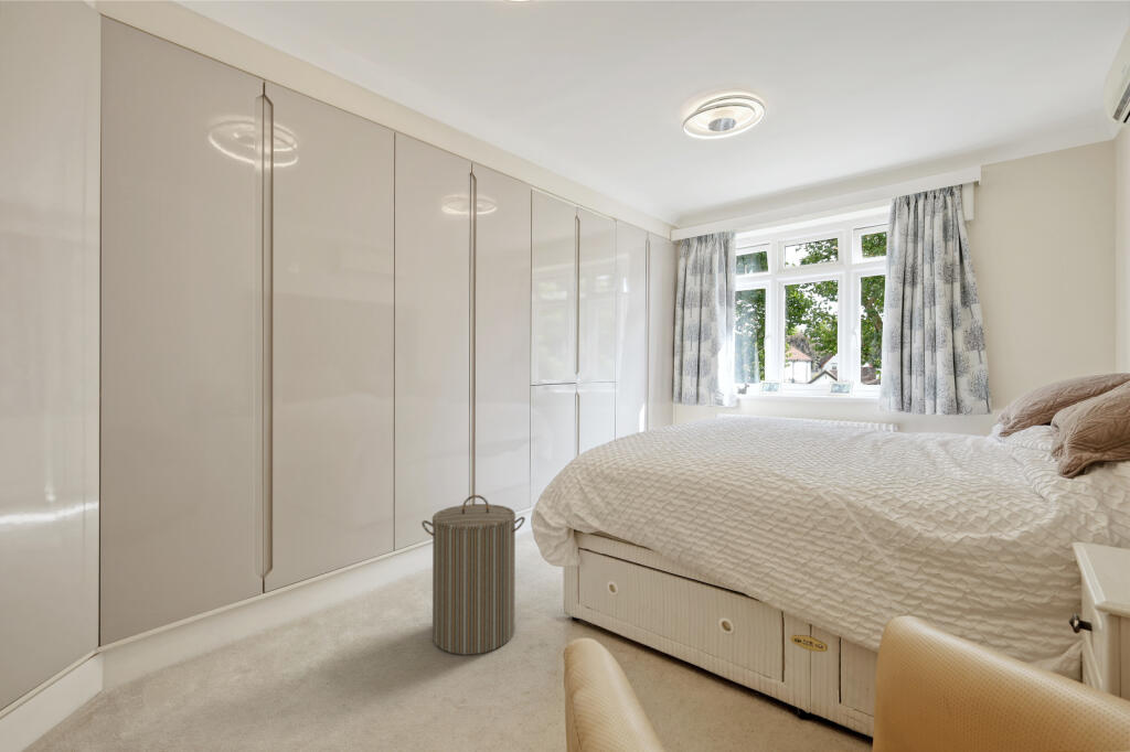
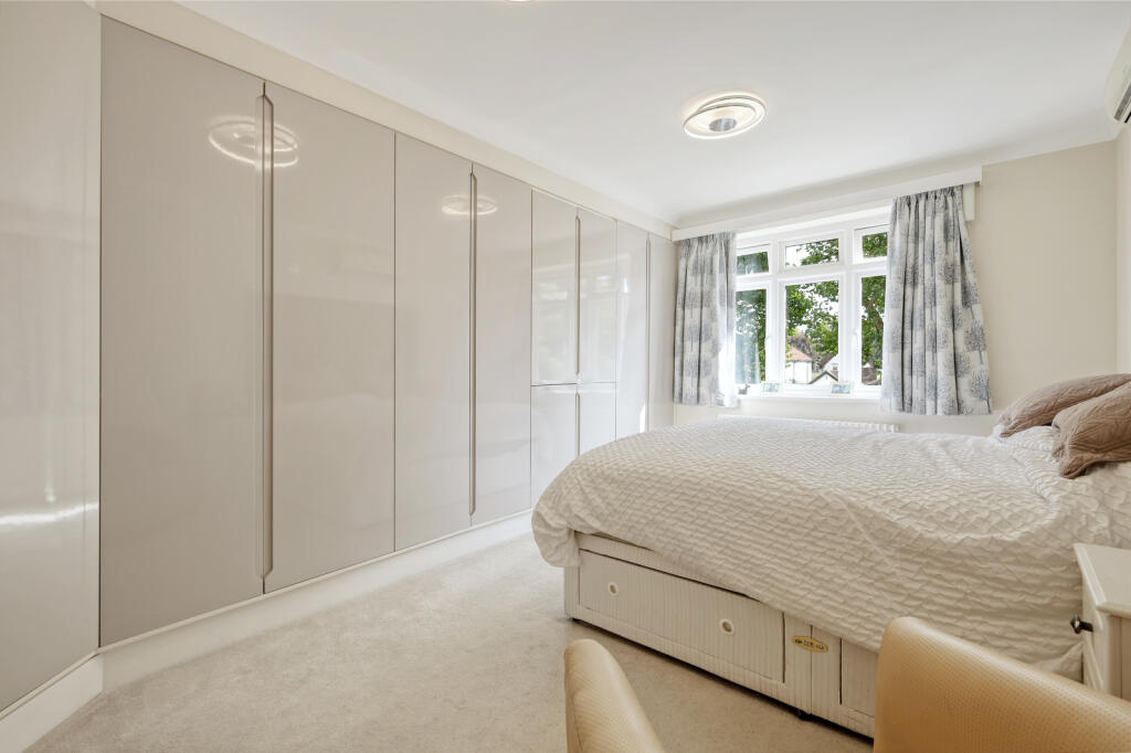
- laundry hamper (473, 563)
